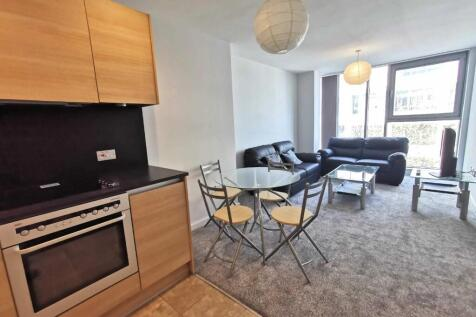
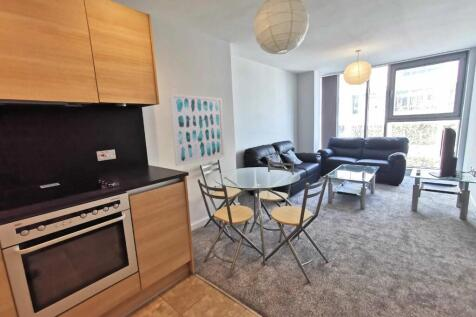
+ wall art (200, 129)
